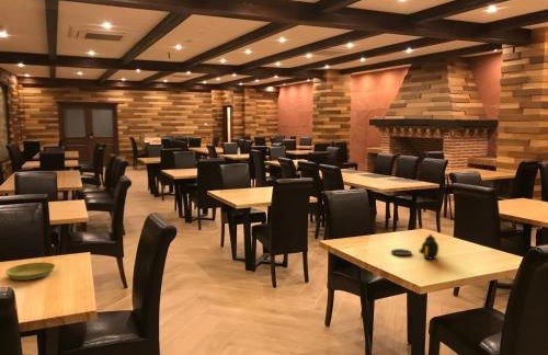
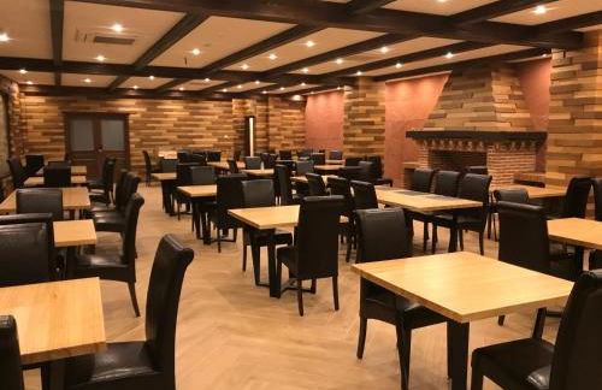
- saucer (31, 271)
- teapot (422, 244)
